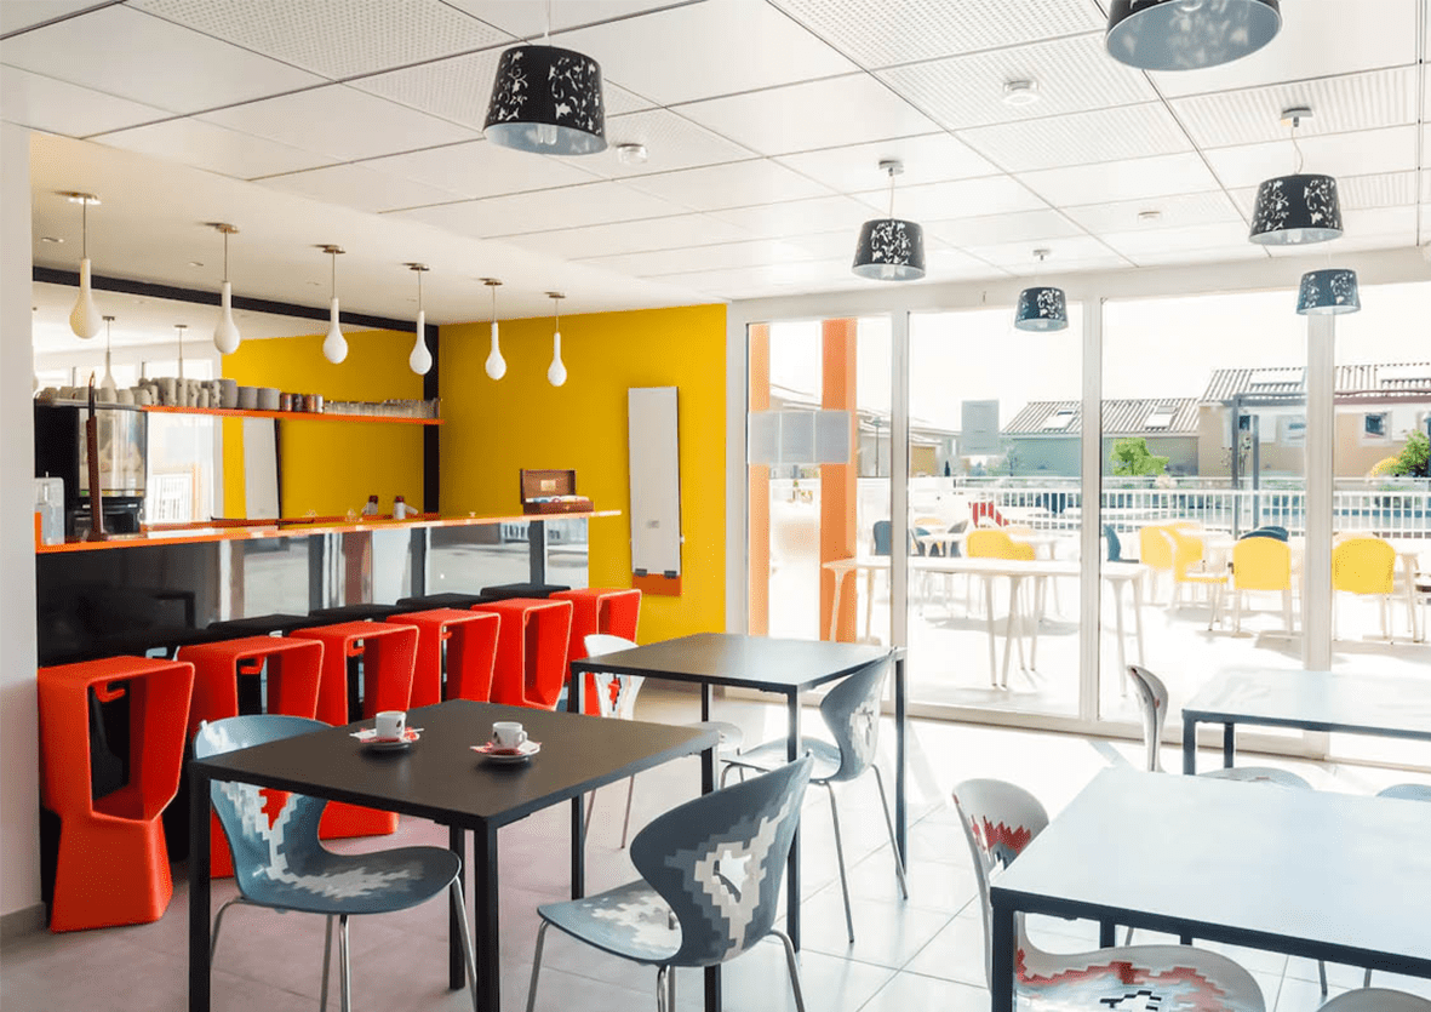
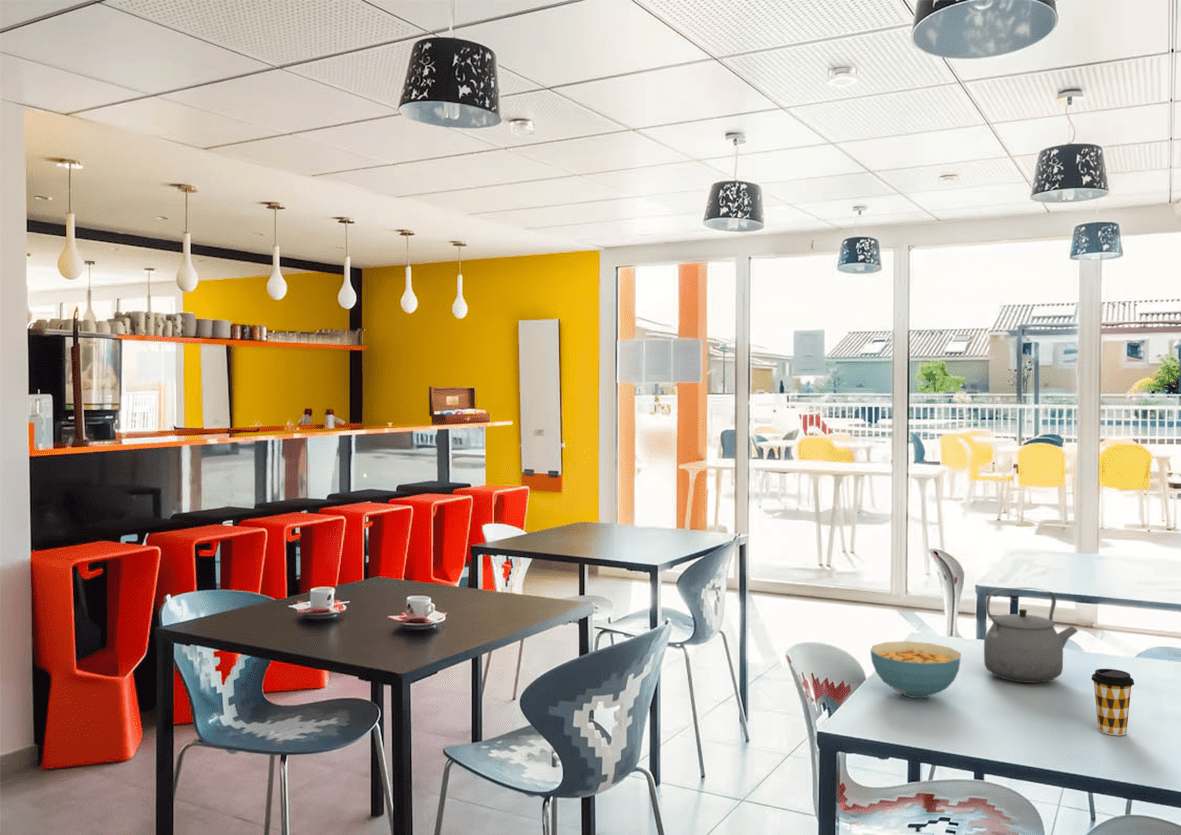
+ cereal bowl (915, 673)
+ coffee cup (1112, 702)
+ tea kettle (1032, 632)
